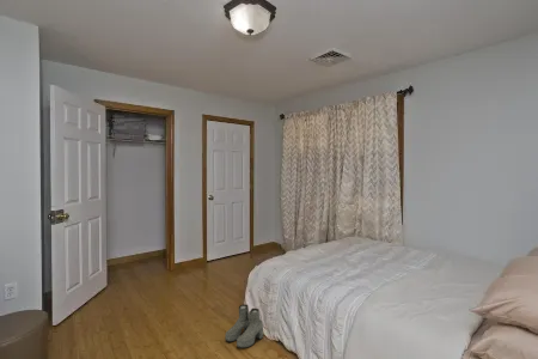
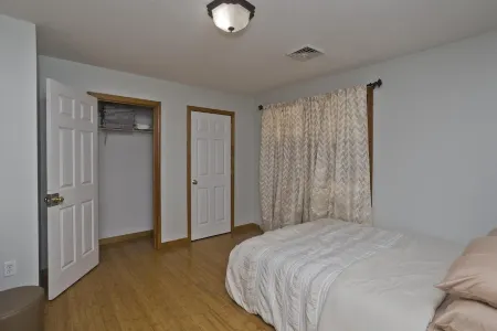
- boots (244, 323)
